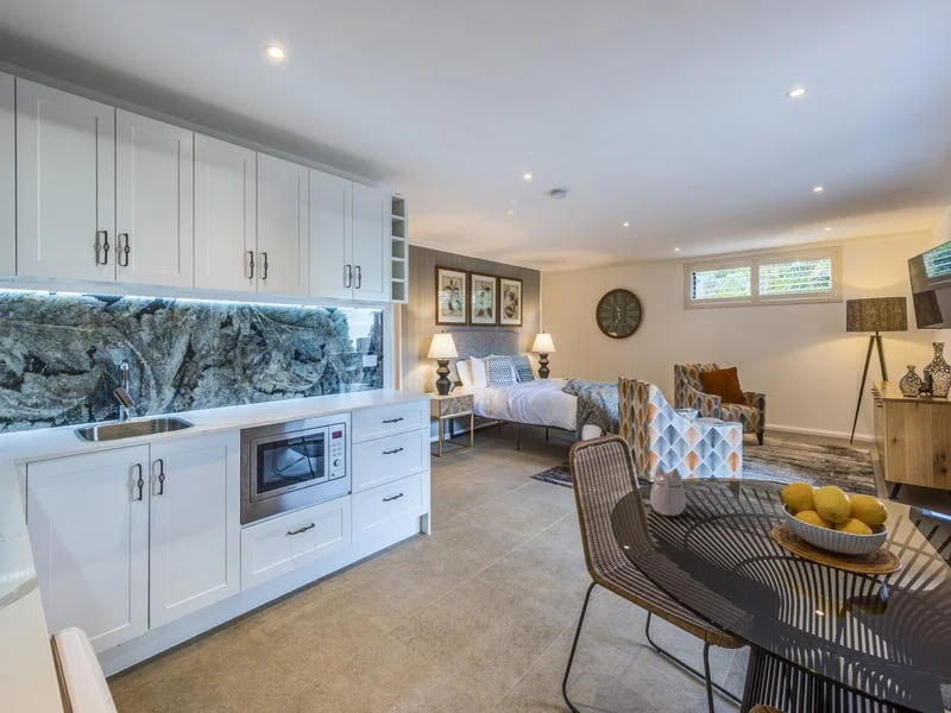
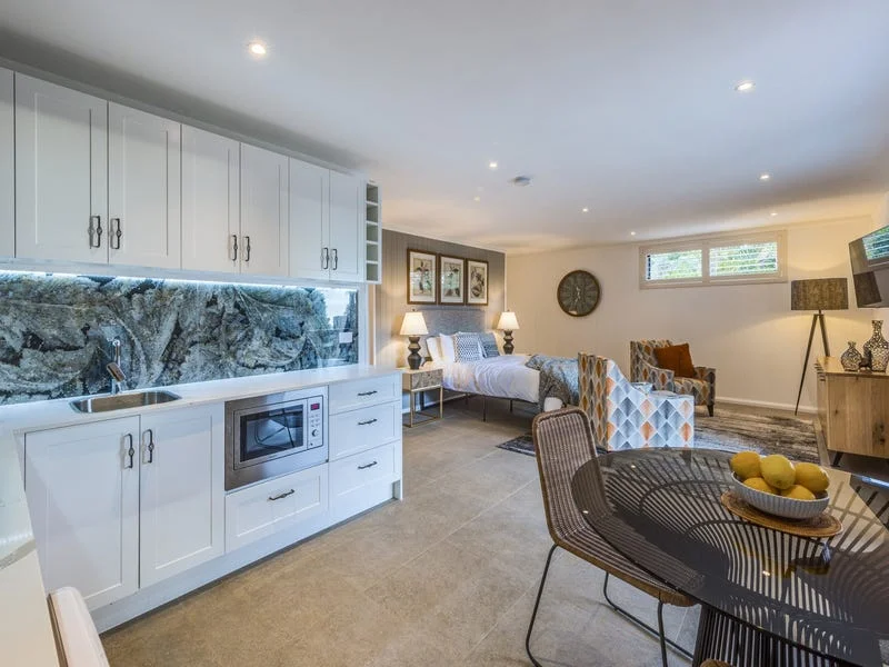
- teapot (667, 490)
